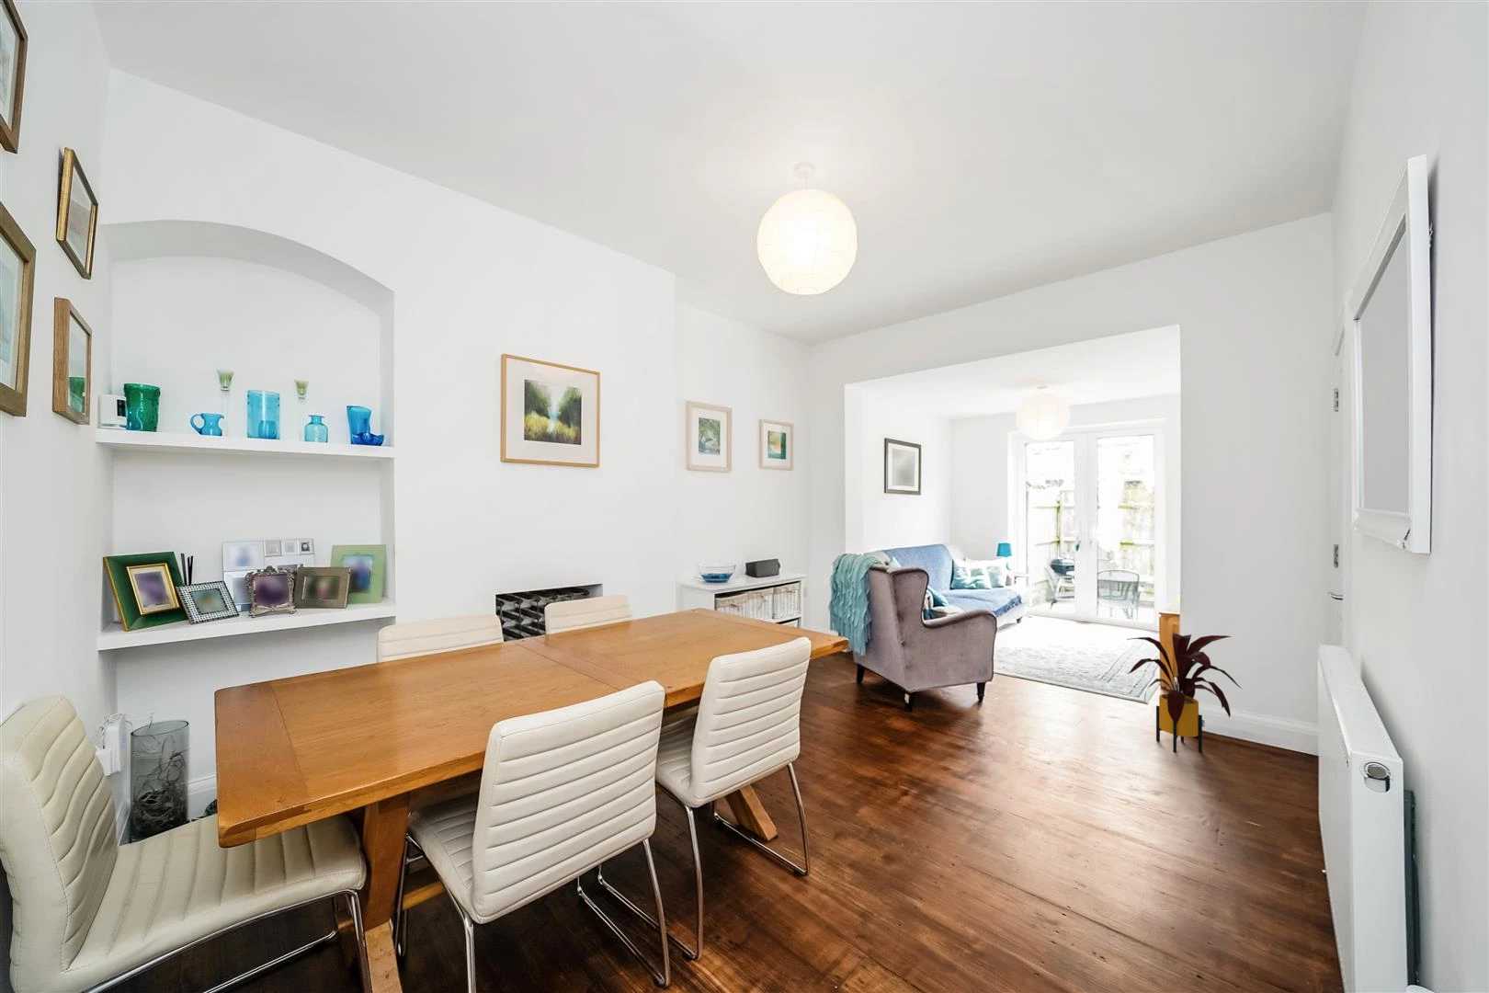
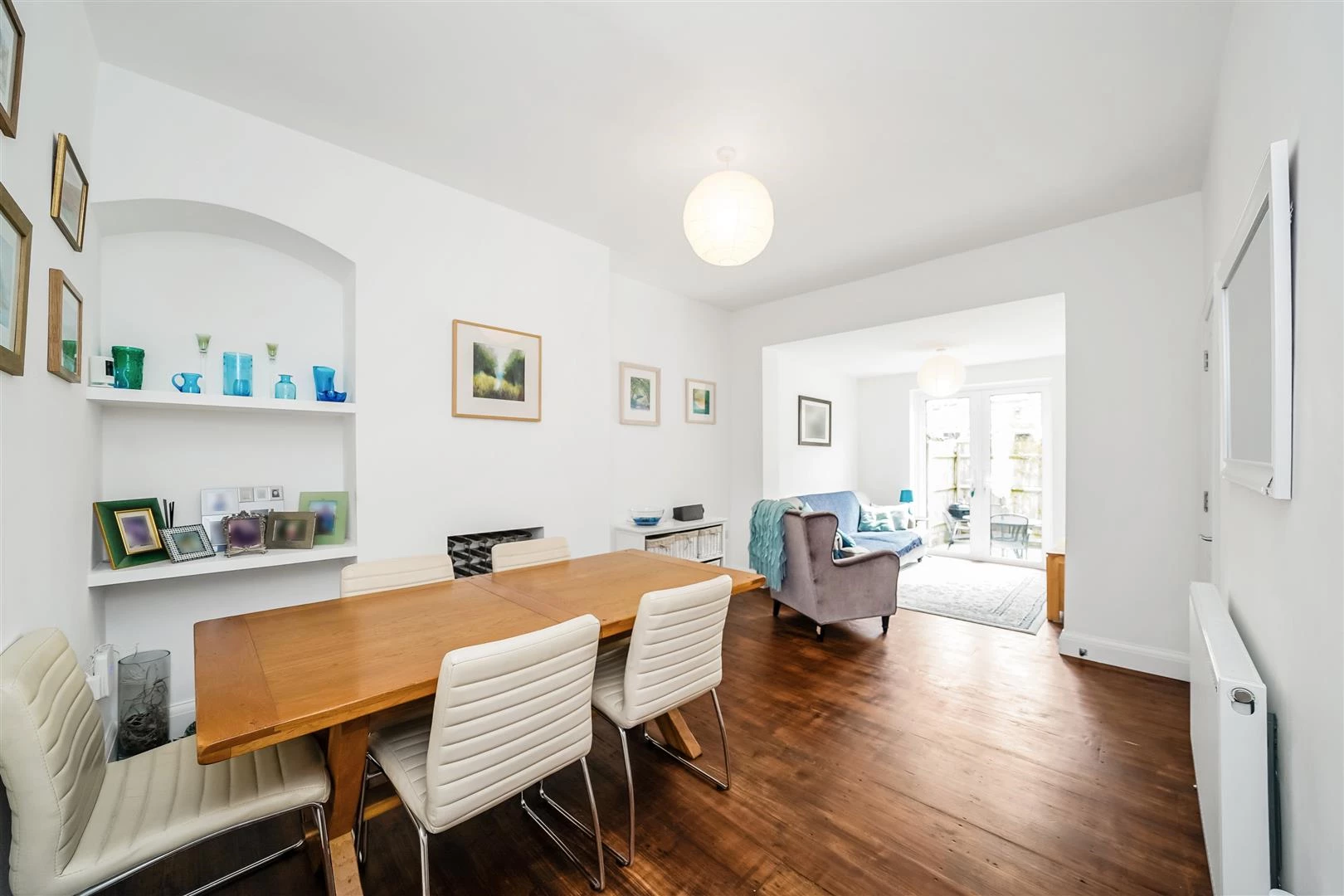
- house plant (1177, 688)
